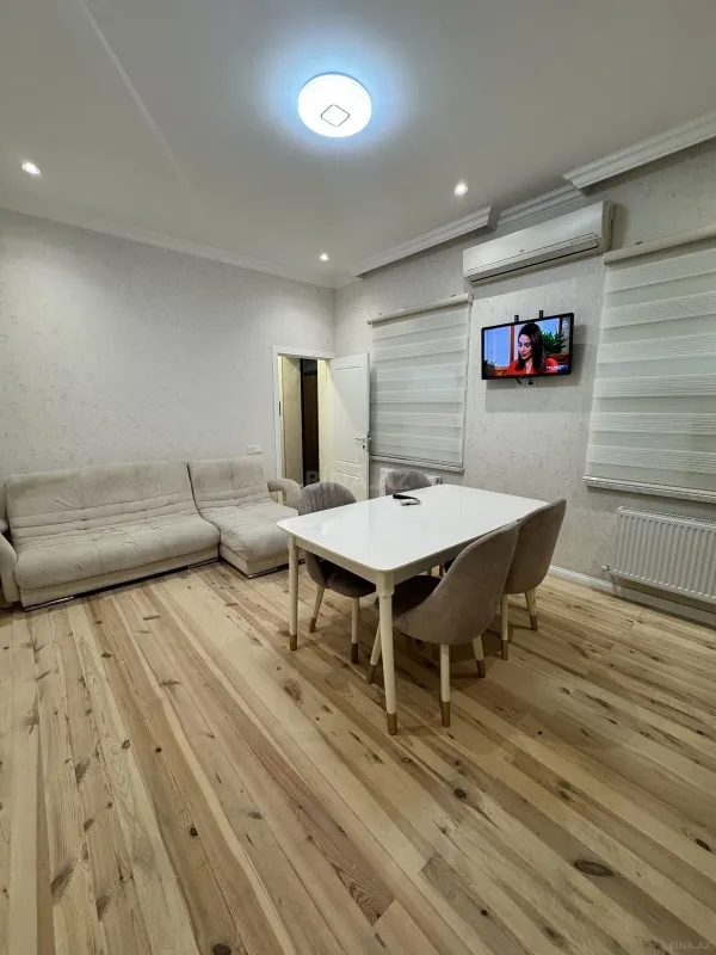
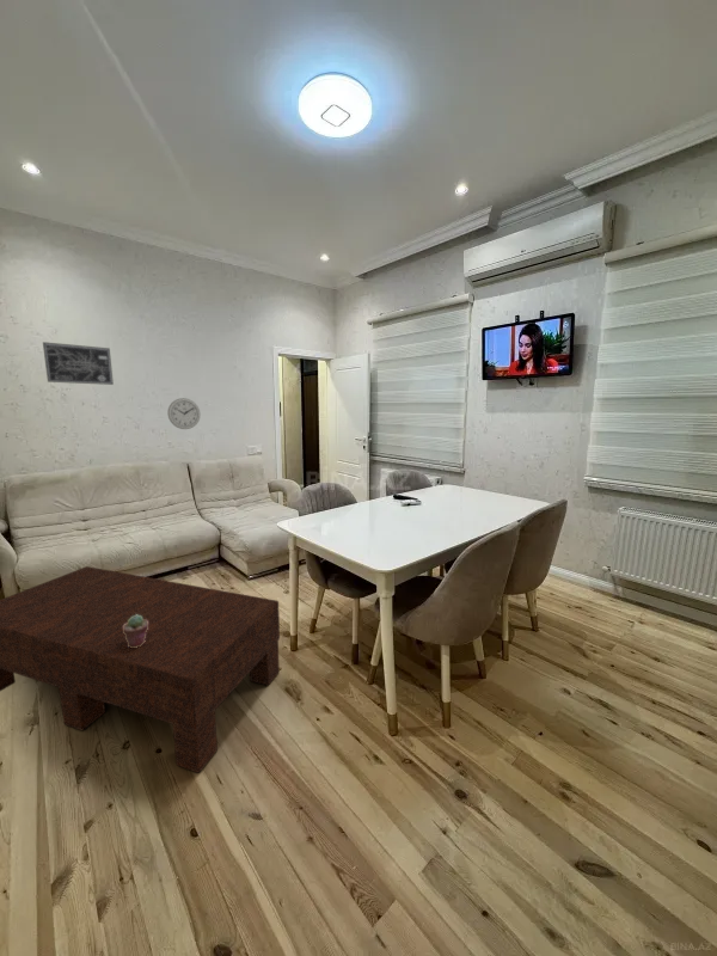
+ potted succulent (135, 629)
+ wall clock (184, 413)
+ coffee table (129, 646)
+ wall art (79, 364)
